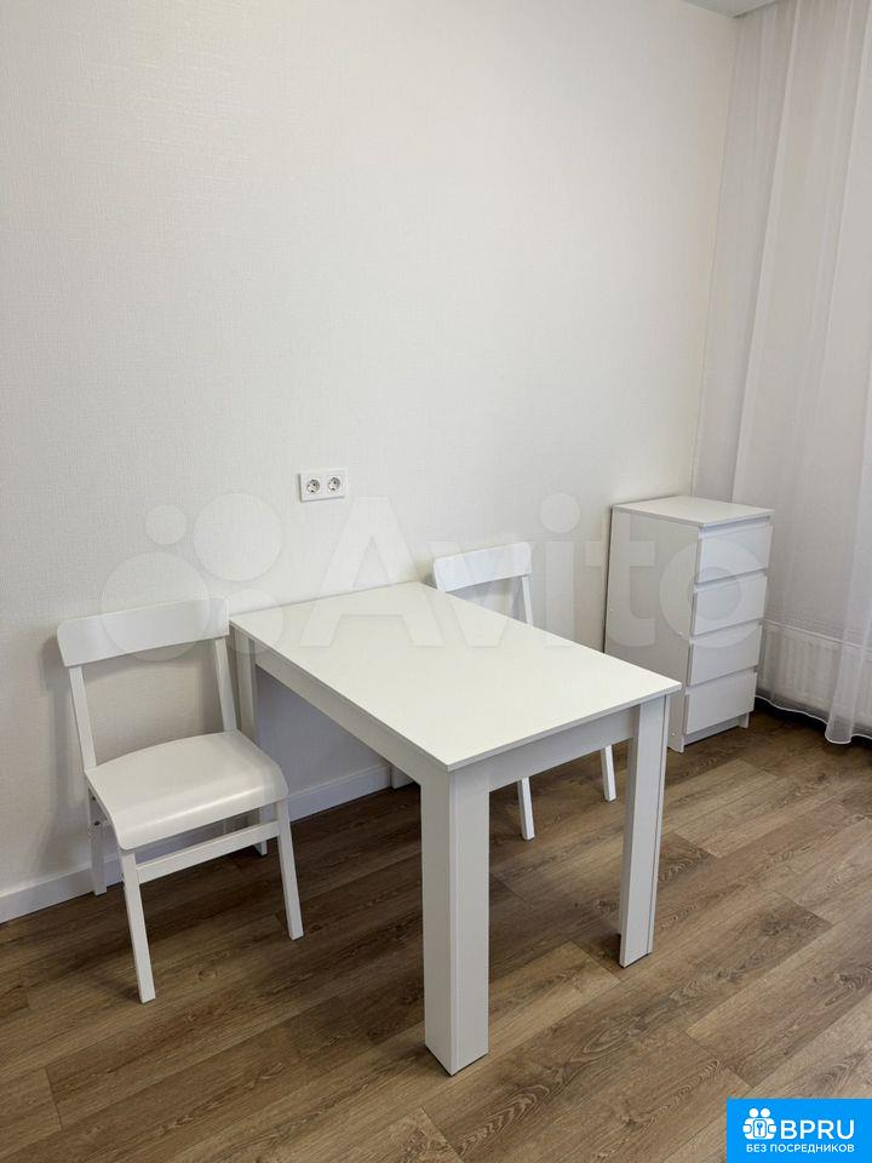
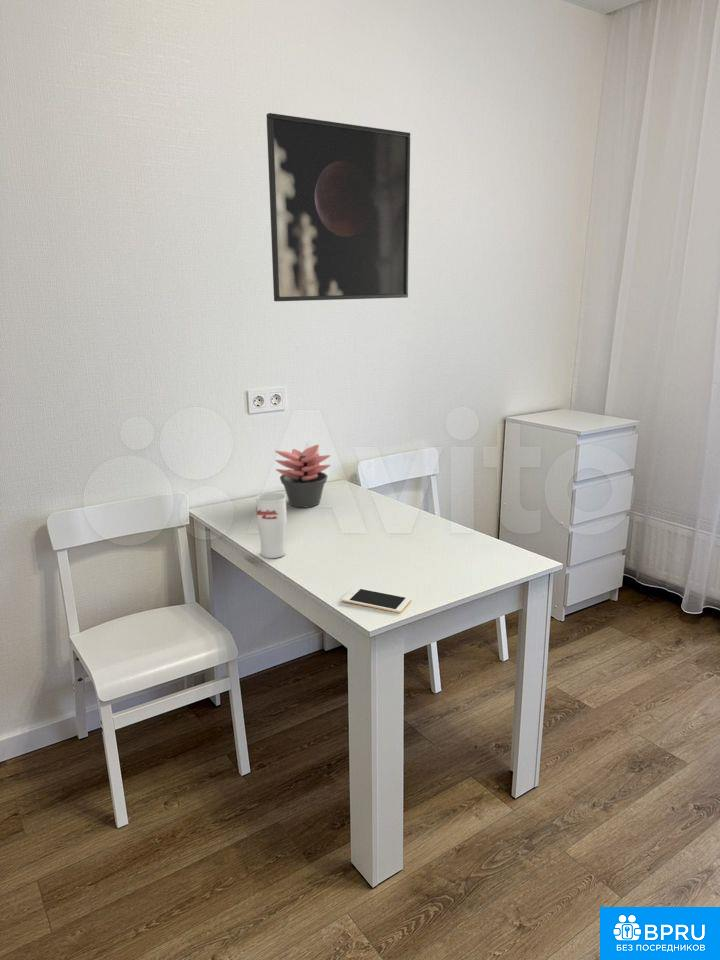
+ cell phone (376, 599)
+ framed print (344, 214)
+ cup (272, 525)
+ succulent plant (303, 476)
